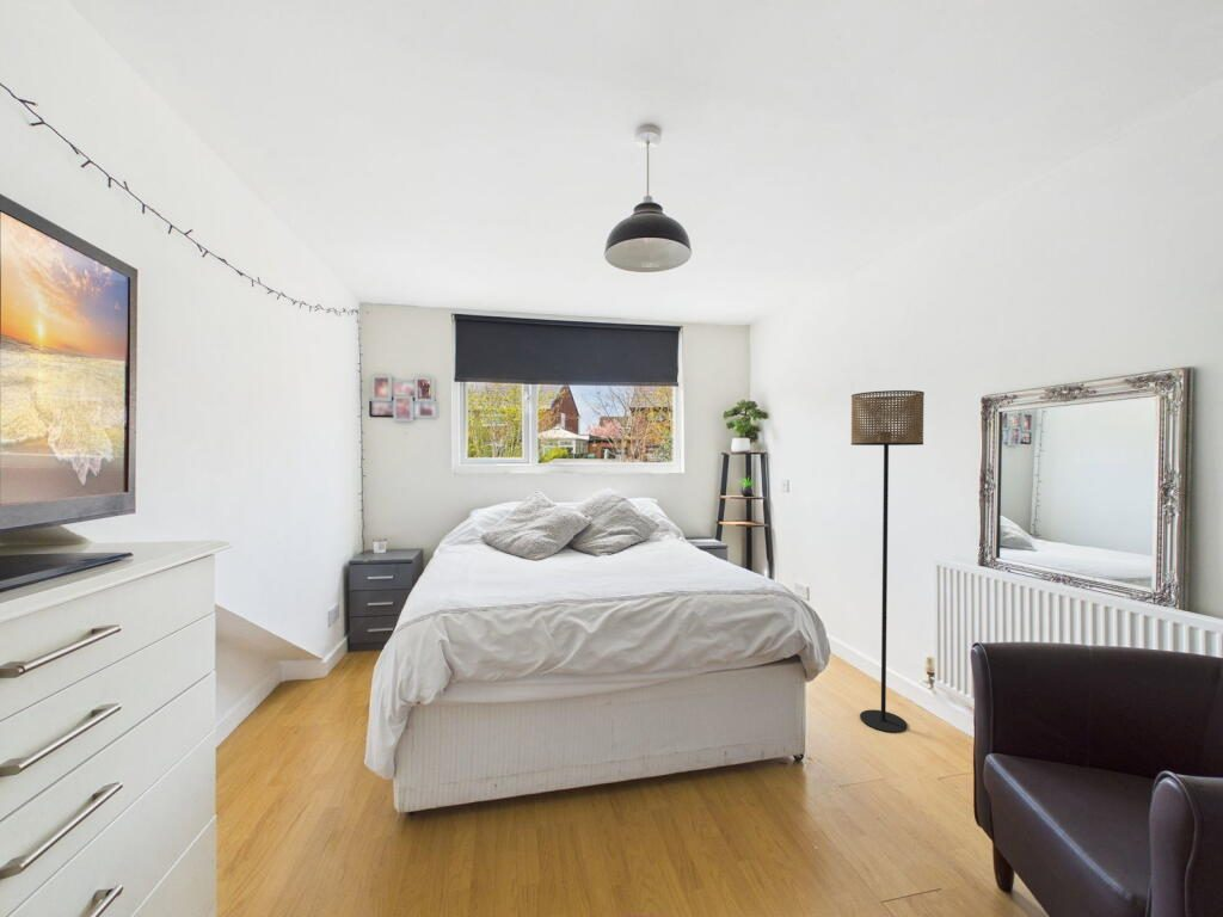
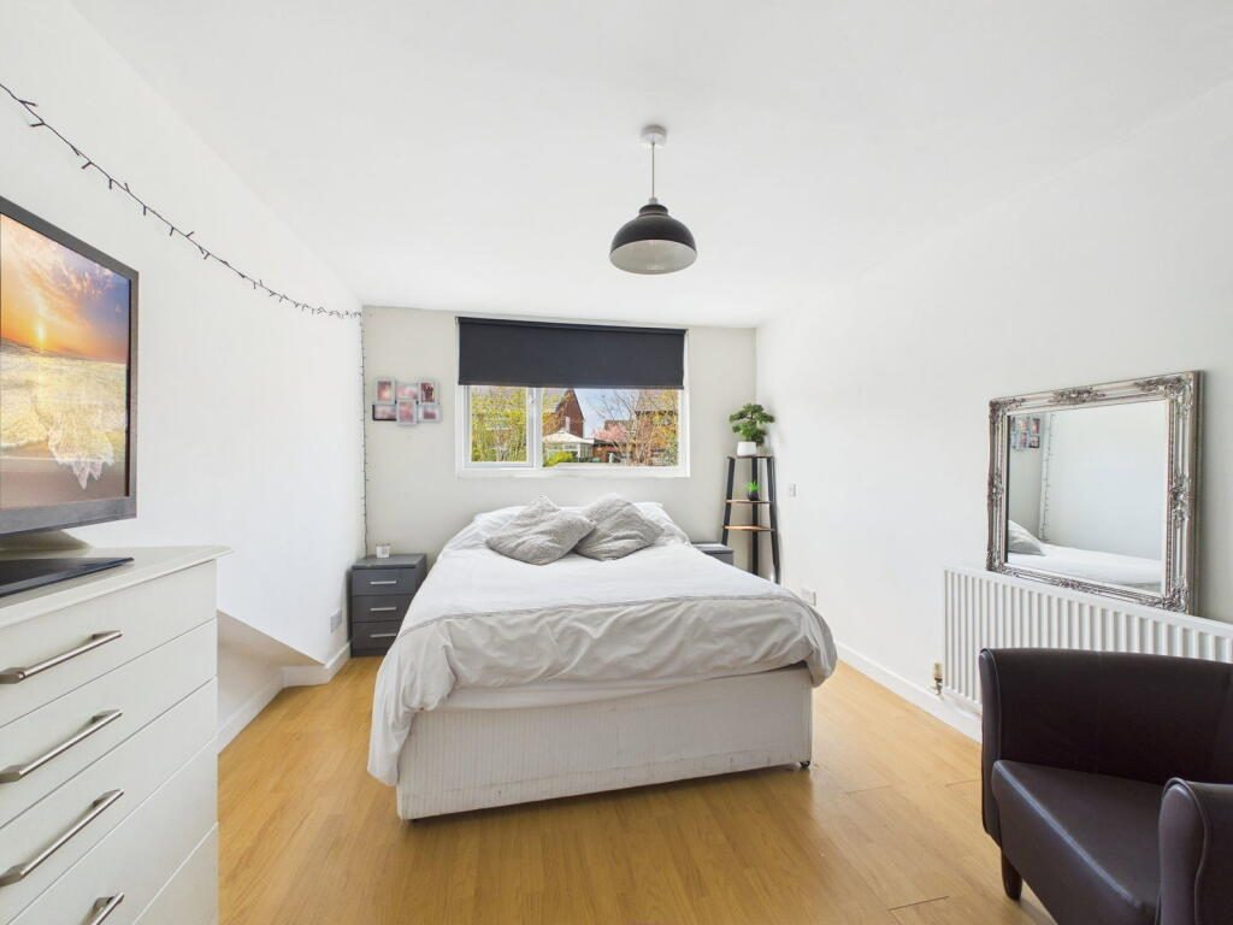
- floor lamp (884, 558)
